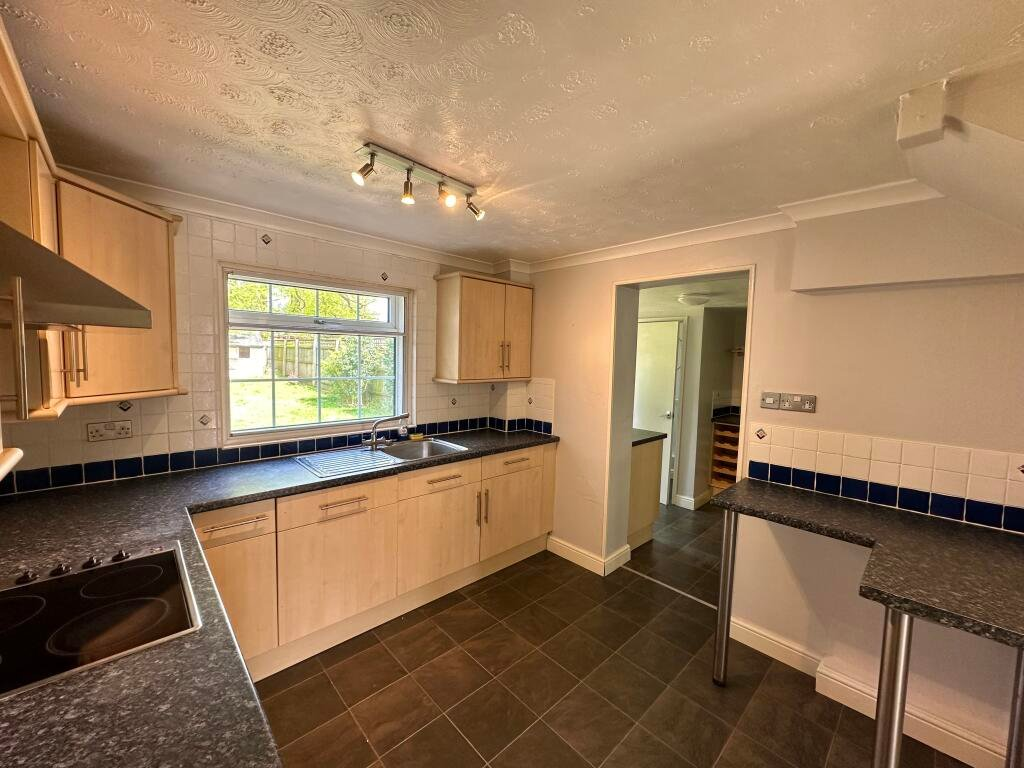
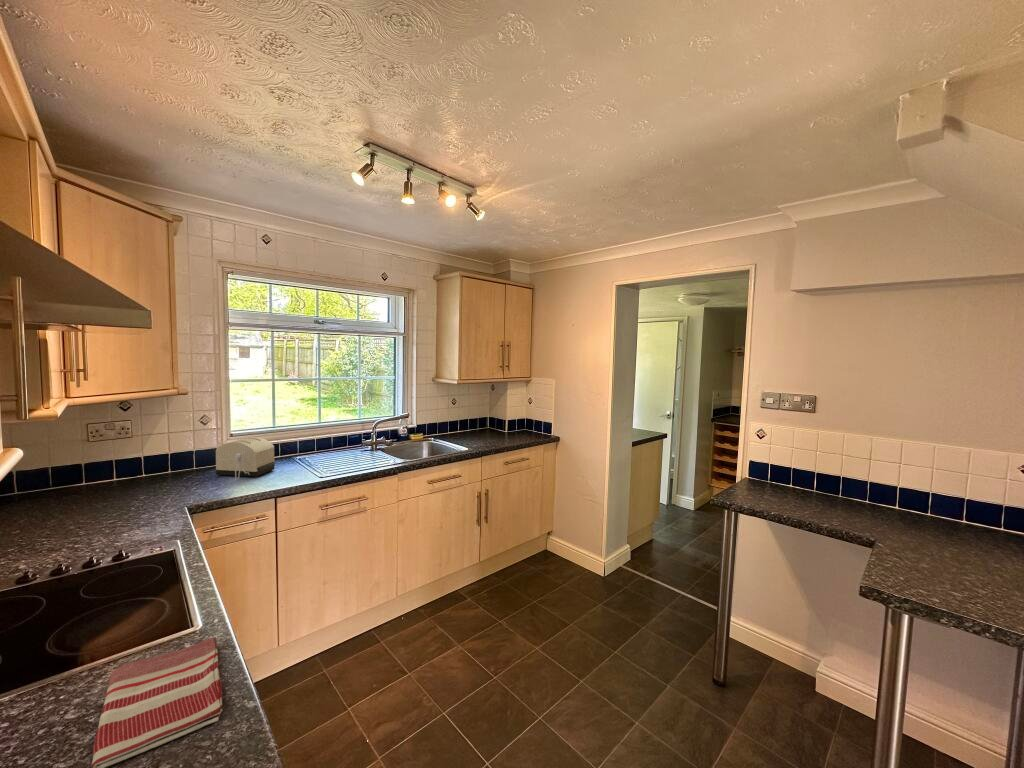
+ dish towel (164, 692)
+ toaster (239, 458)
